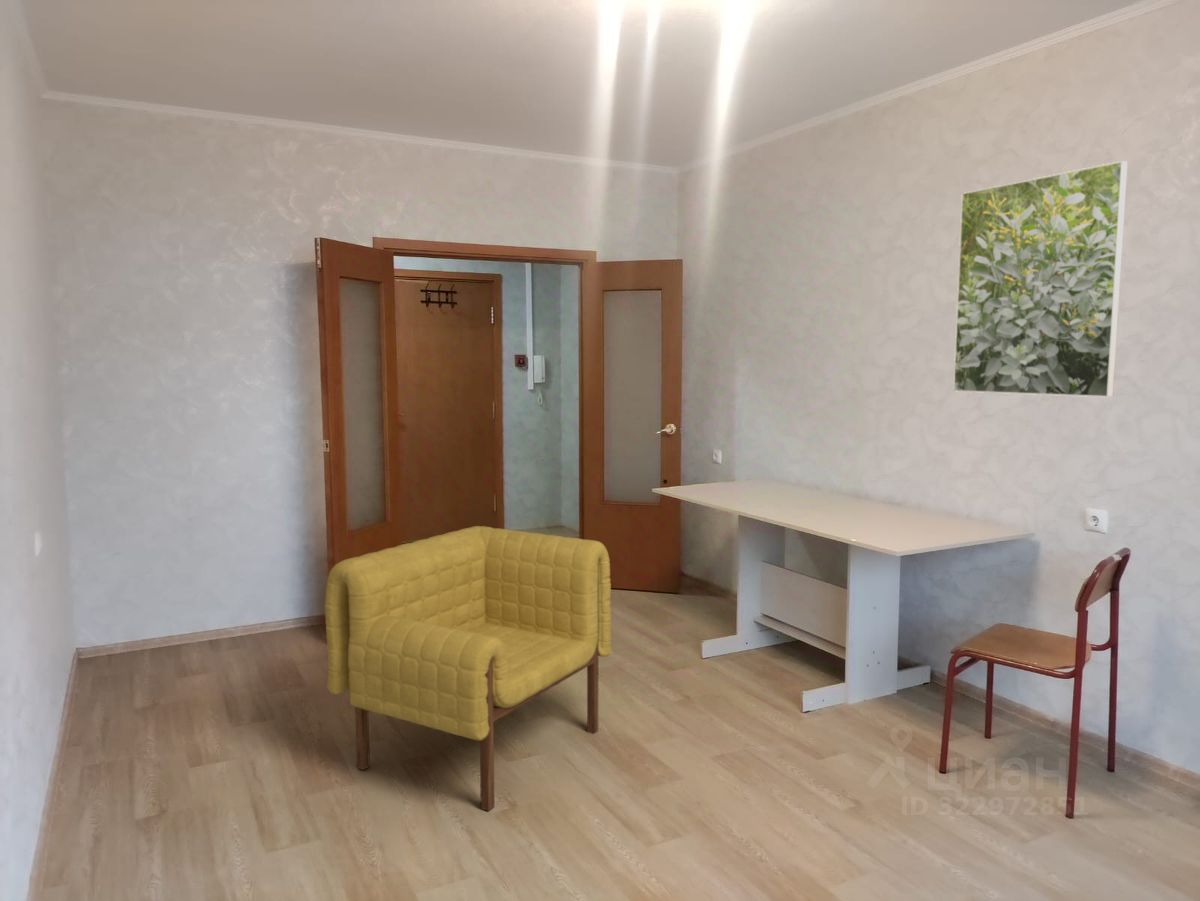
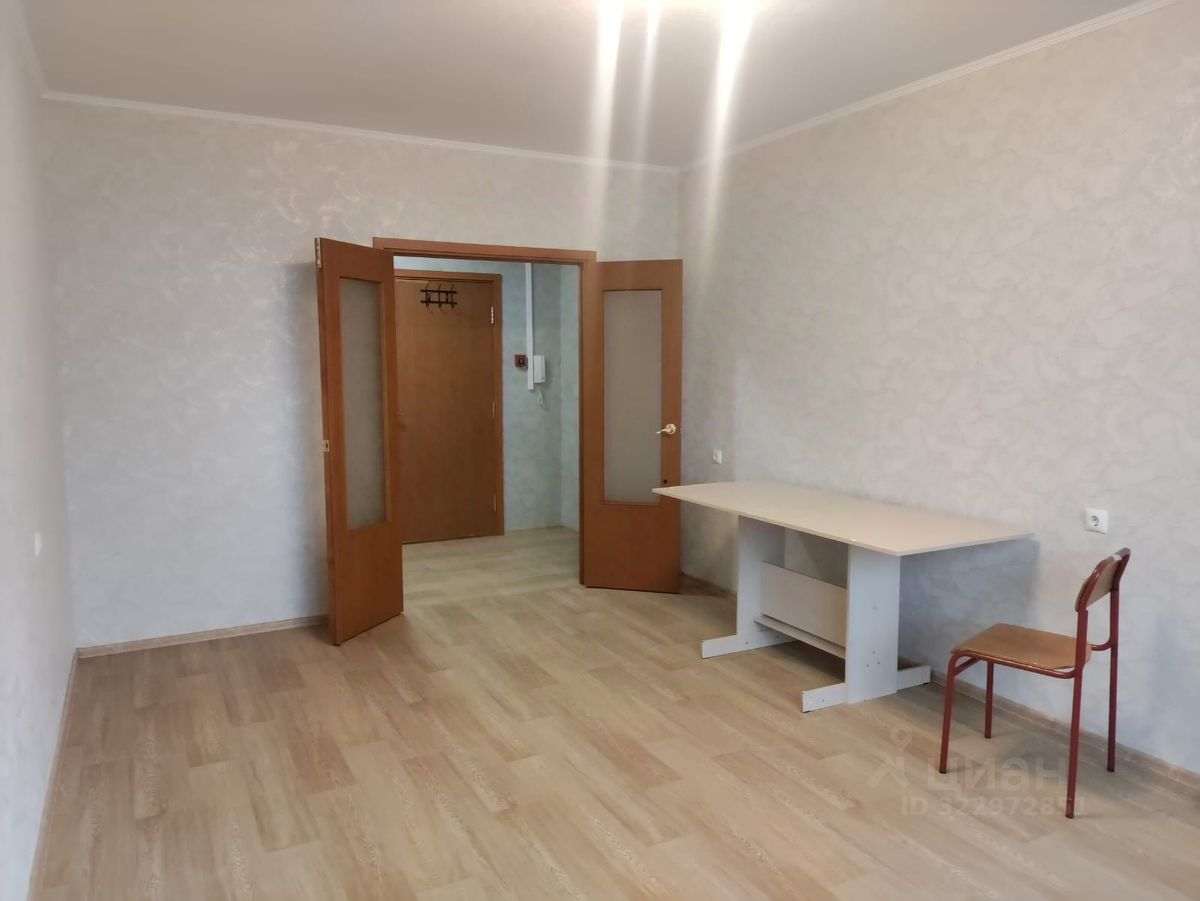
- armchair (476, 648)
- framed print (1031, 287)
